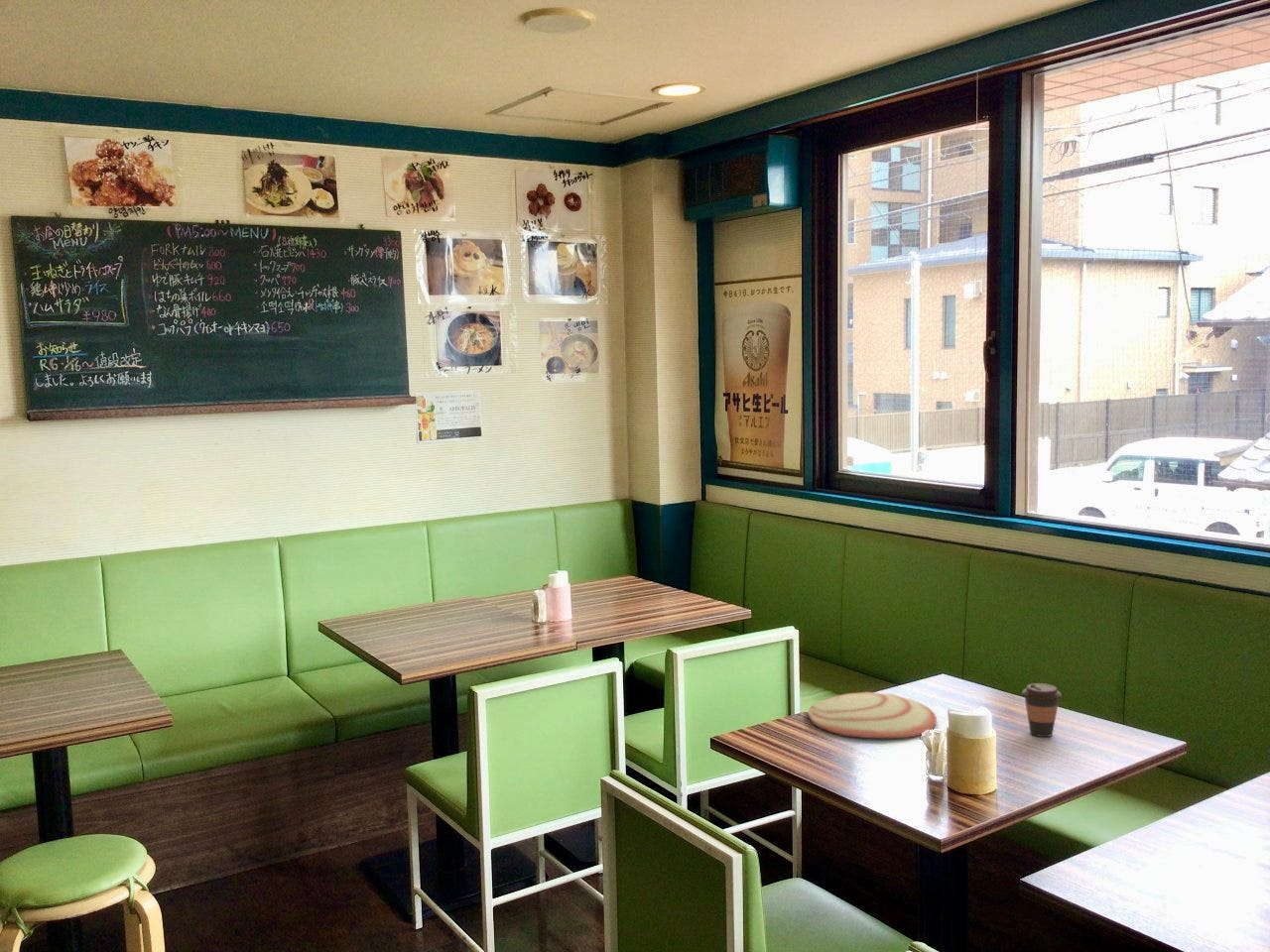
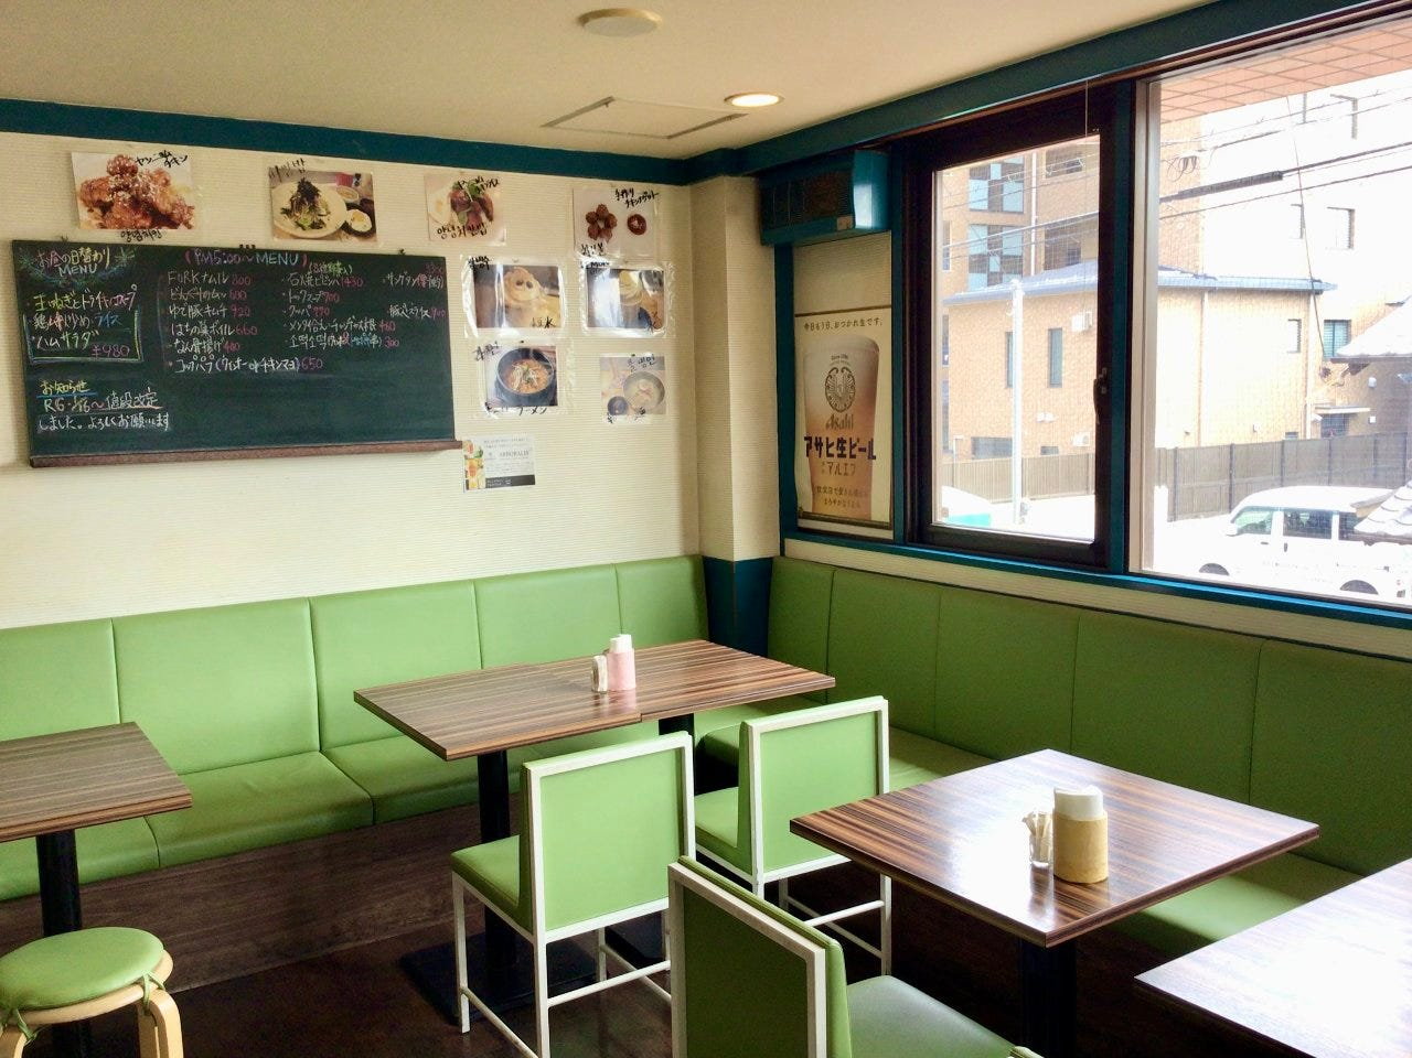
- plate (871, 710)
- coffee cup (1041, 710)
